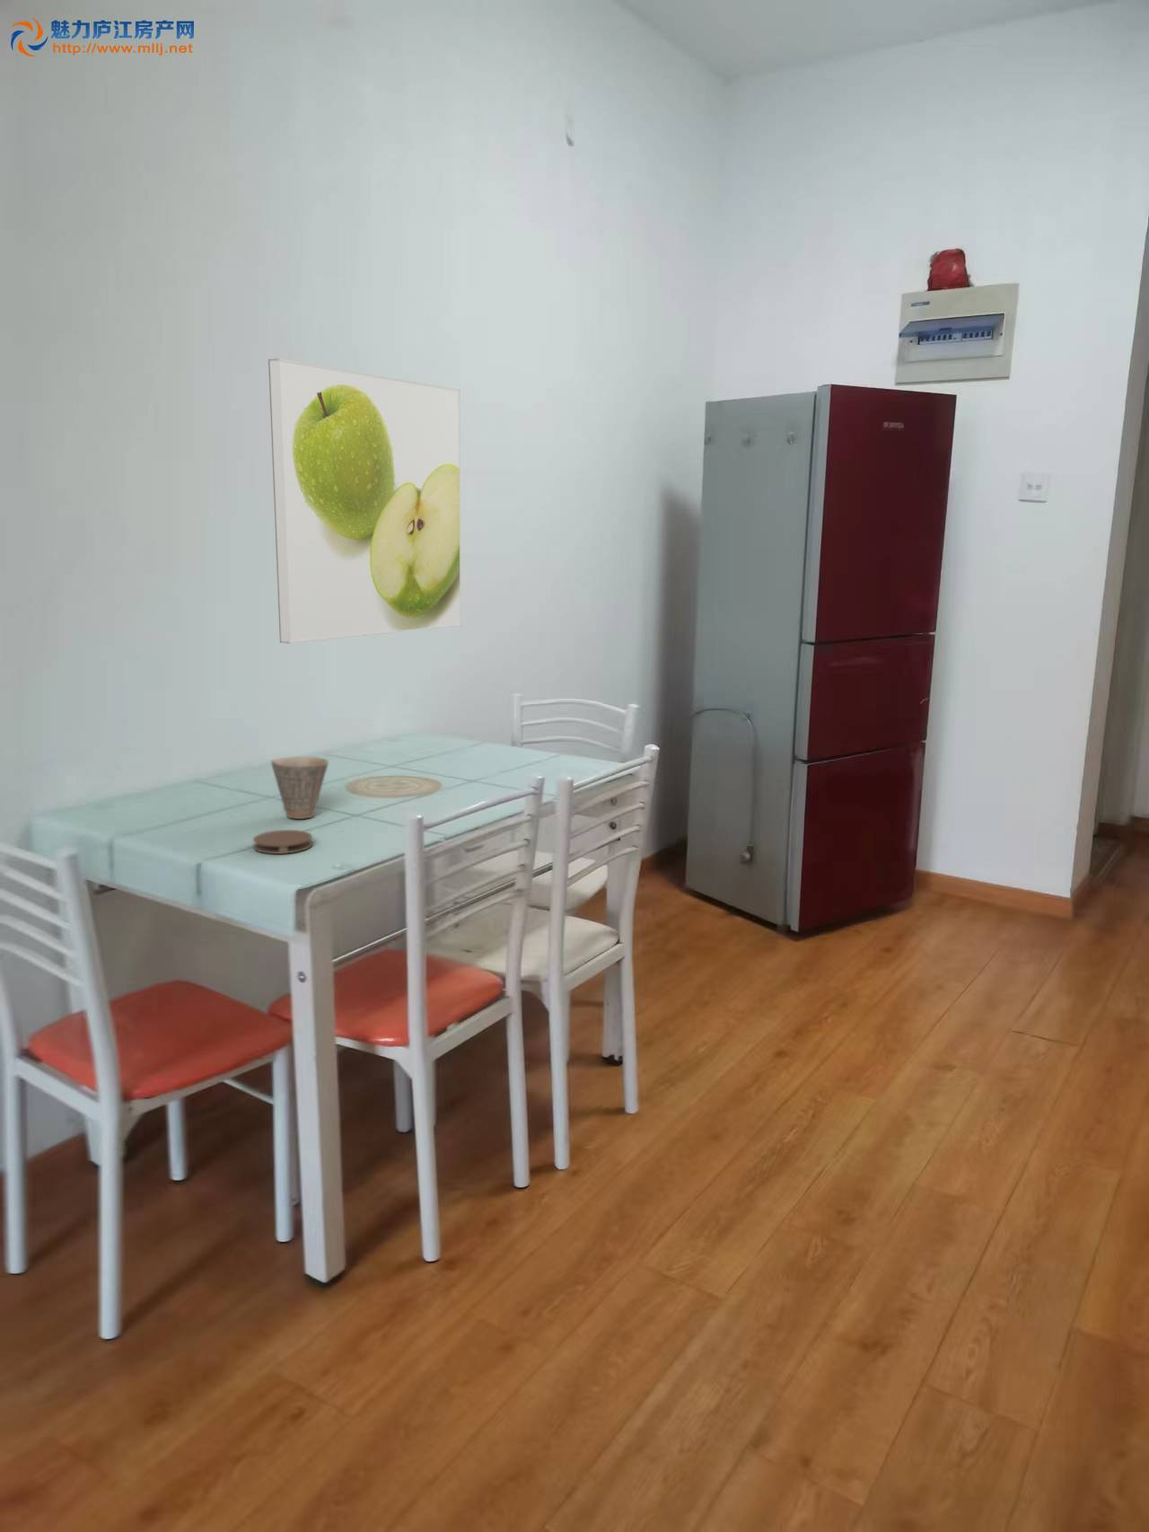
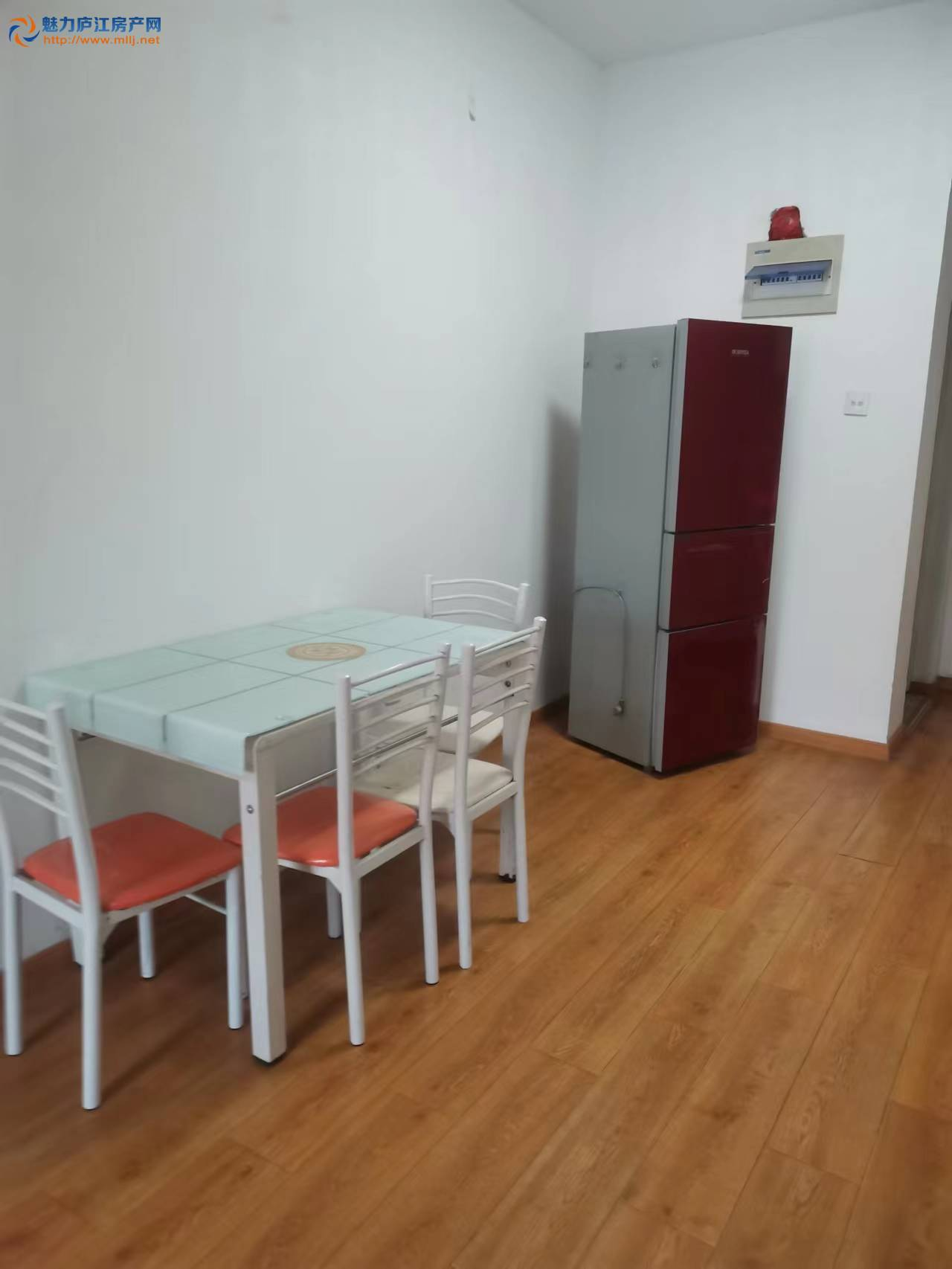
- cup (301, 787)
- coaster (282, 841)
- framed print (375, 507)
